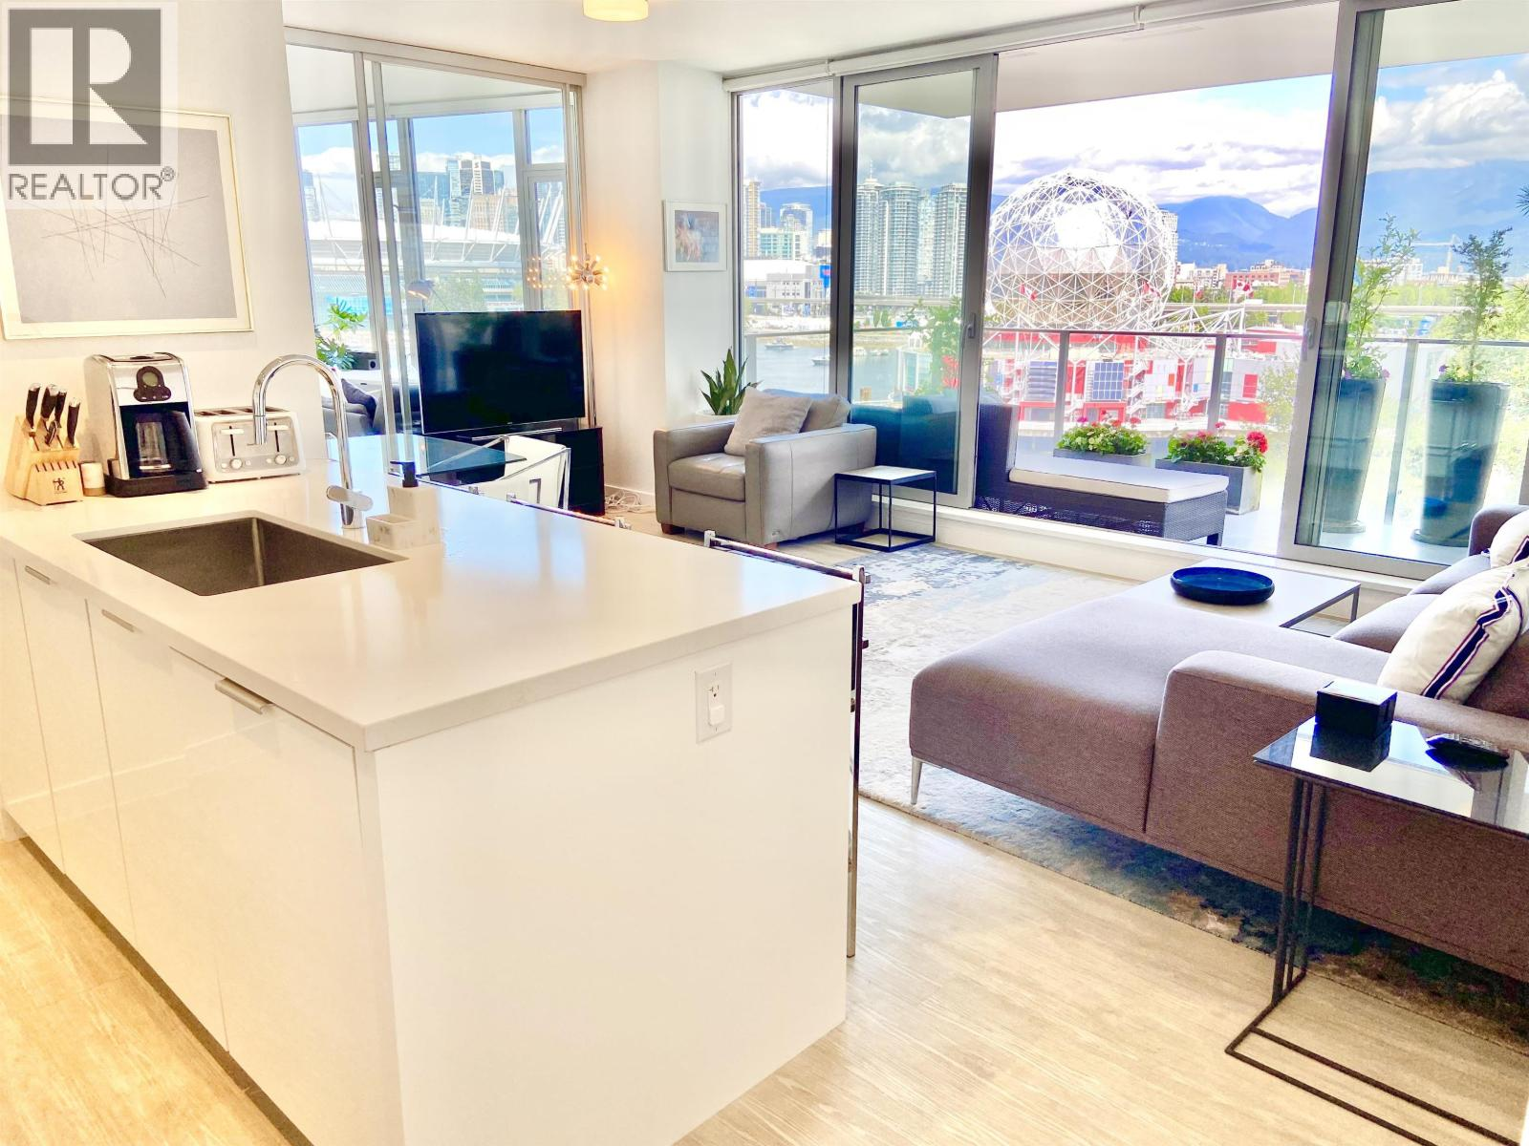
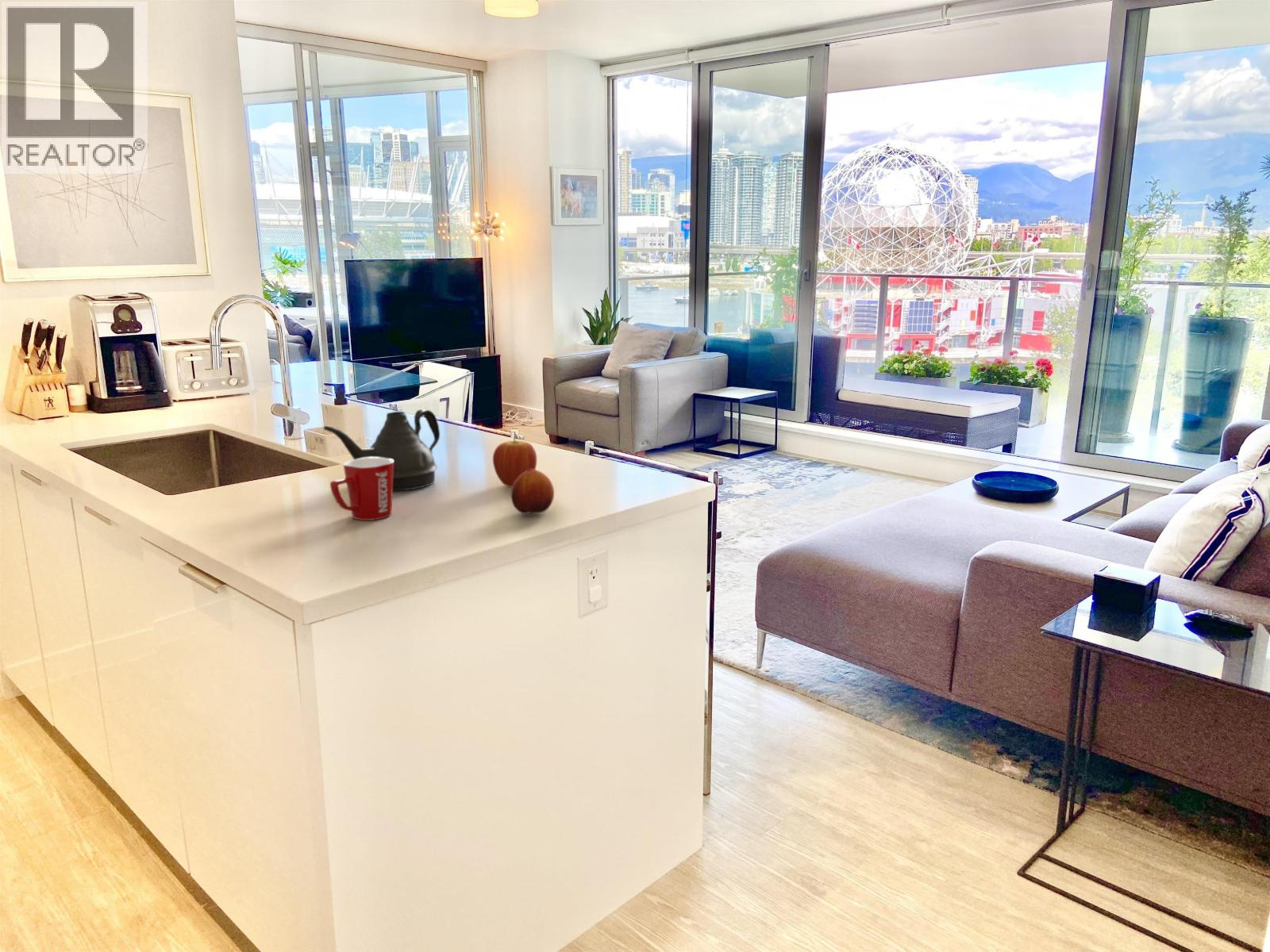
+ teapot (383, 449)
+ fruit (532, 491)
+ mug (361, 491)
+ fruit (514, 461)
